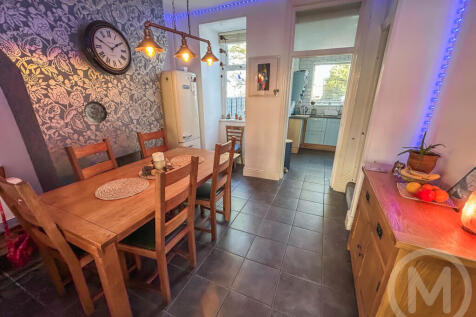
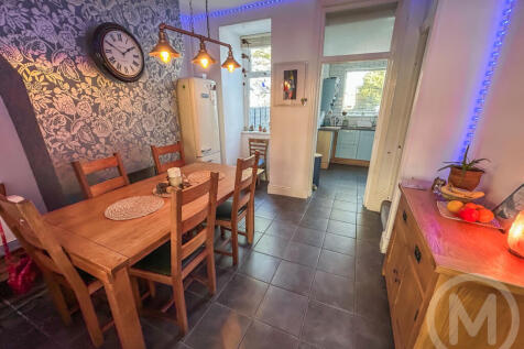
- decorative plate (95, 112)
